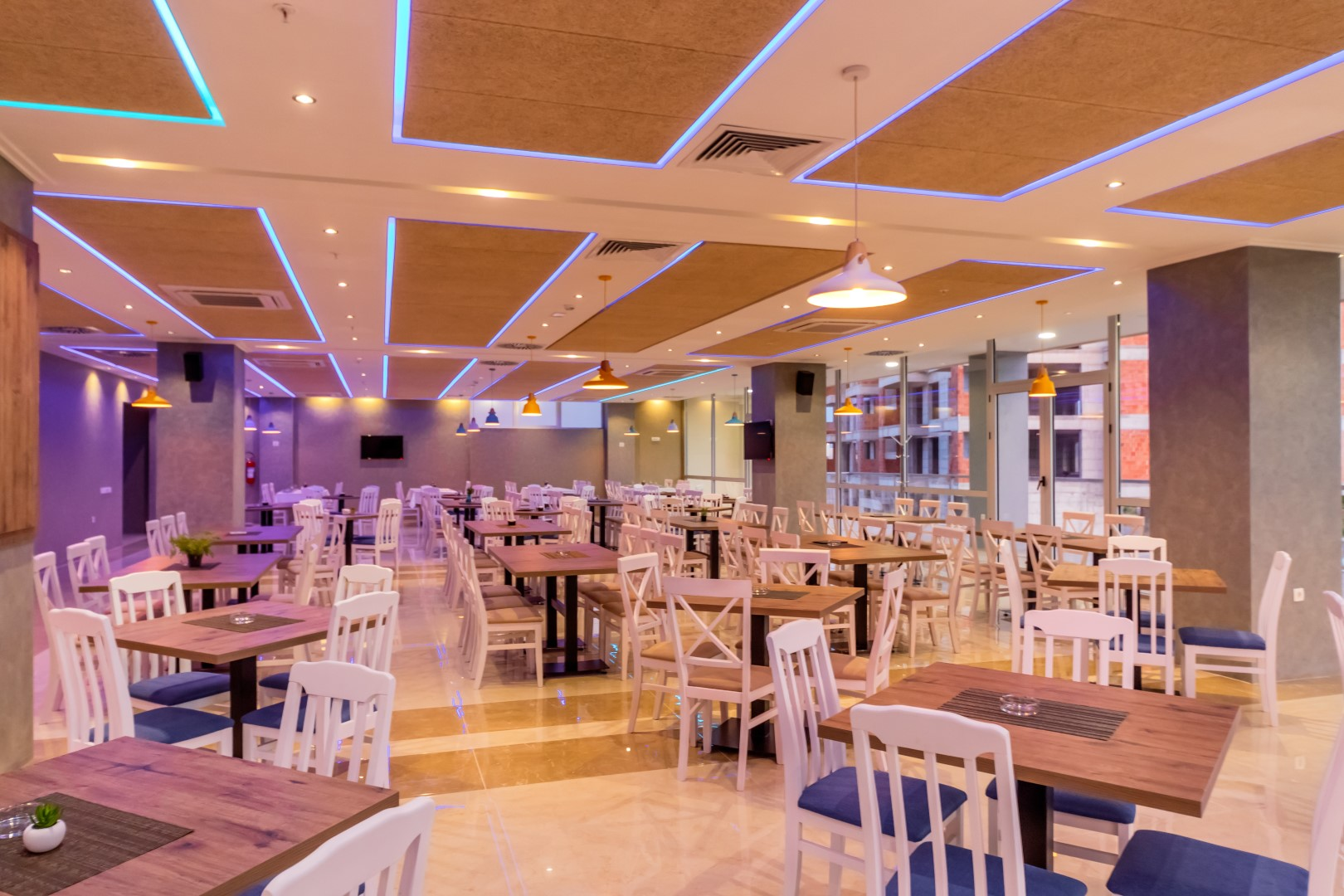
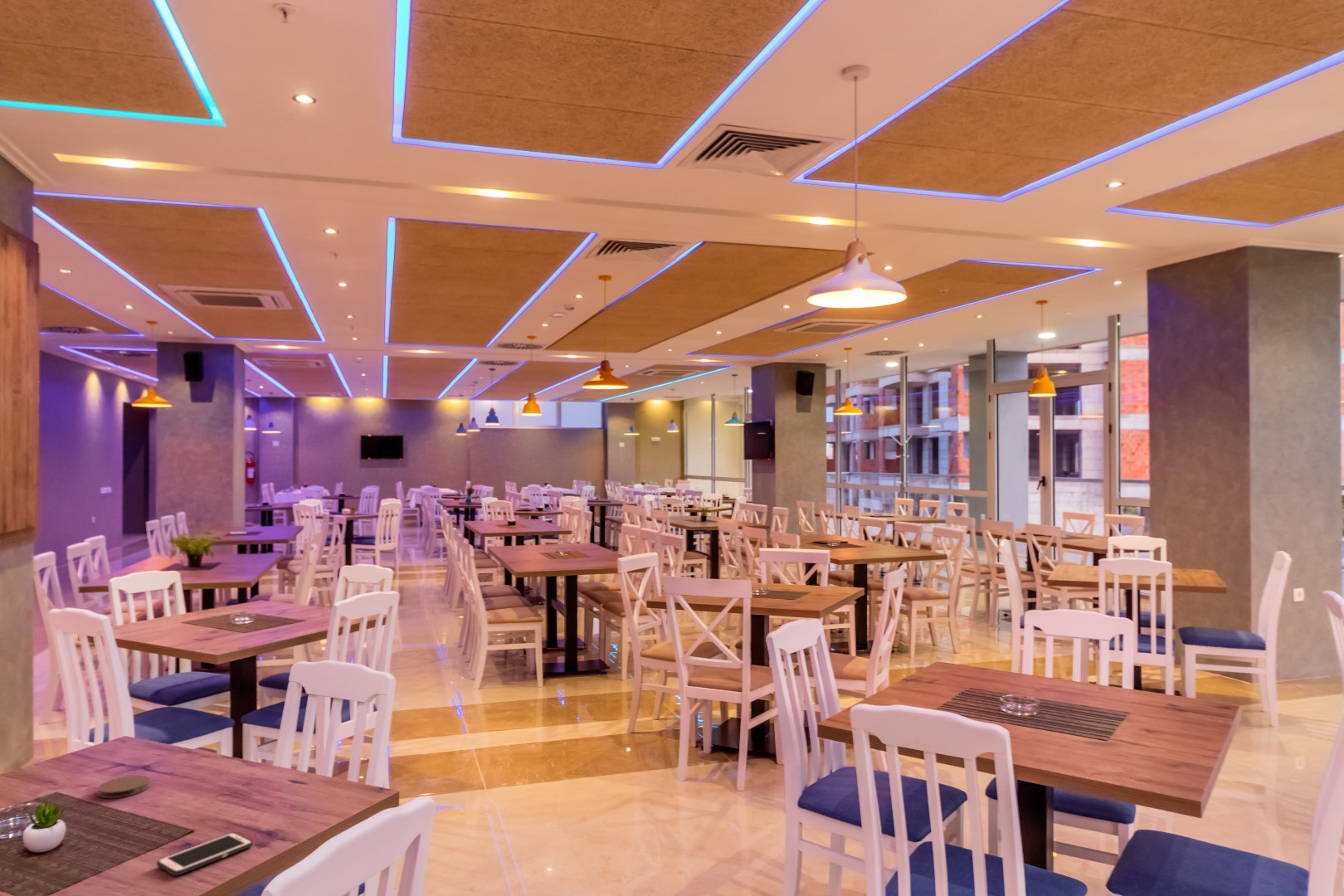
+ cell phone (206, 853)
+ coaster (124, 786)
